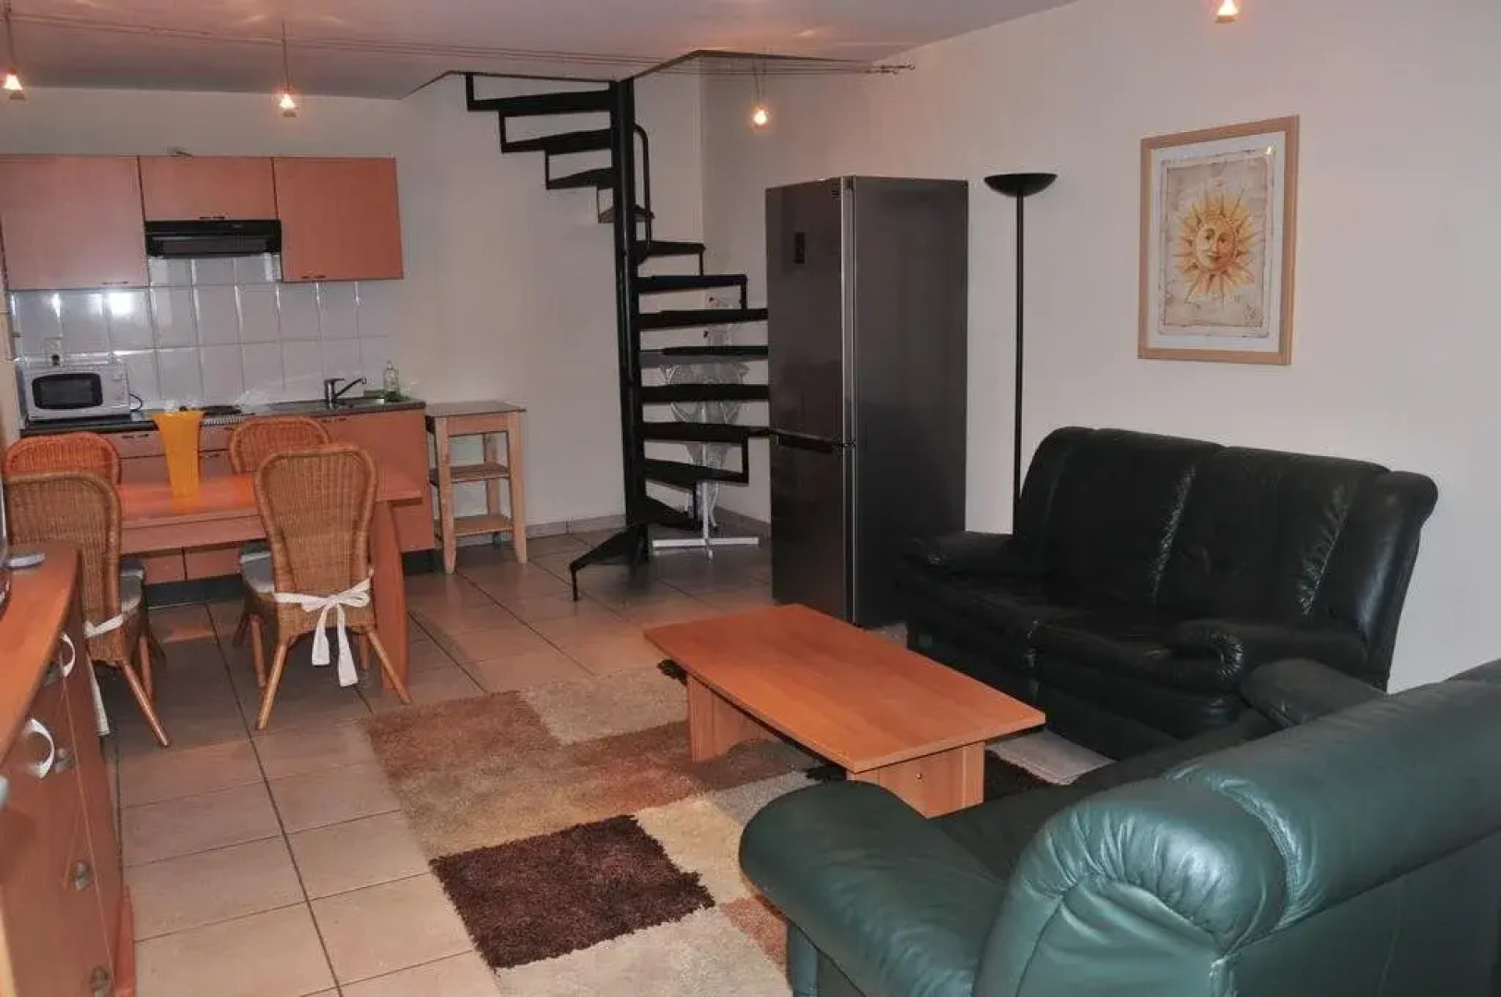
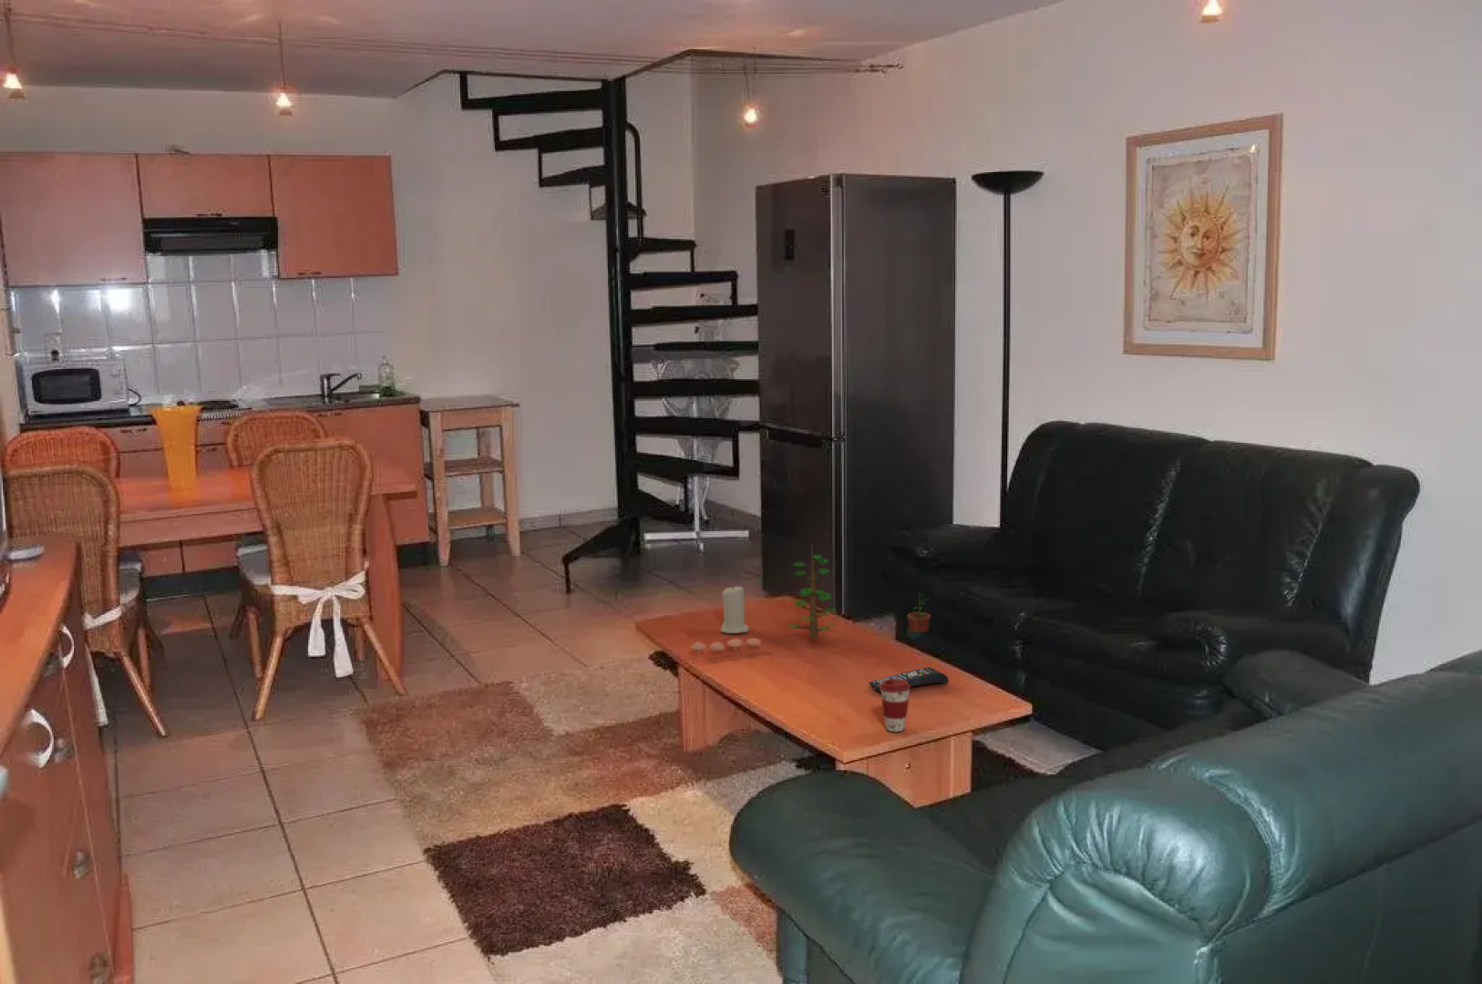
+ remote control (909, 680)
+ plant (812, 591)
+ candle (734, 607)
+ coffee cup (895, 705)
